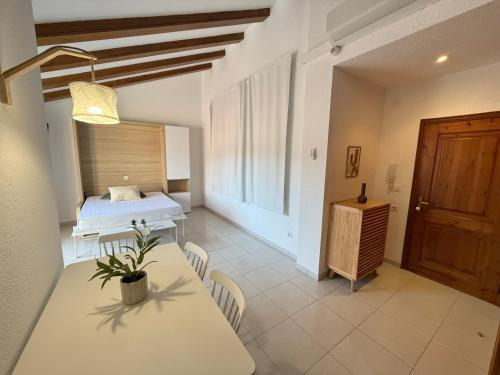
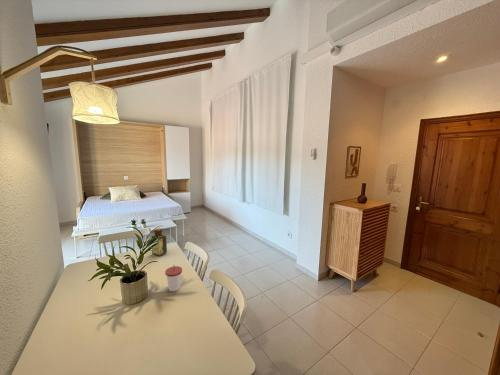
+ bottle (158, 241)
+ cup (174, 277)
